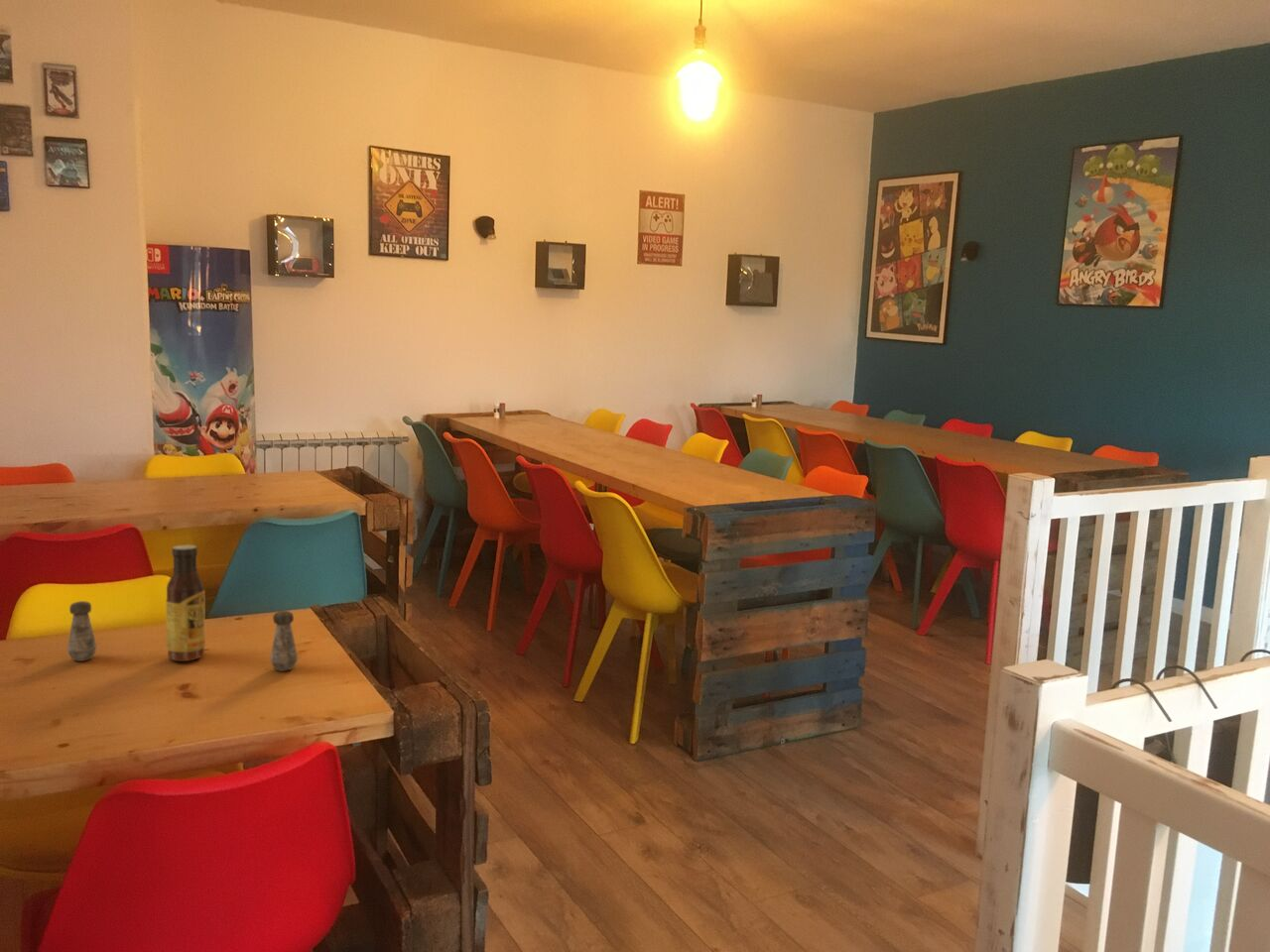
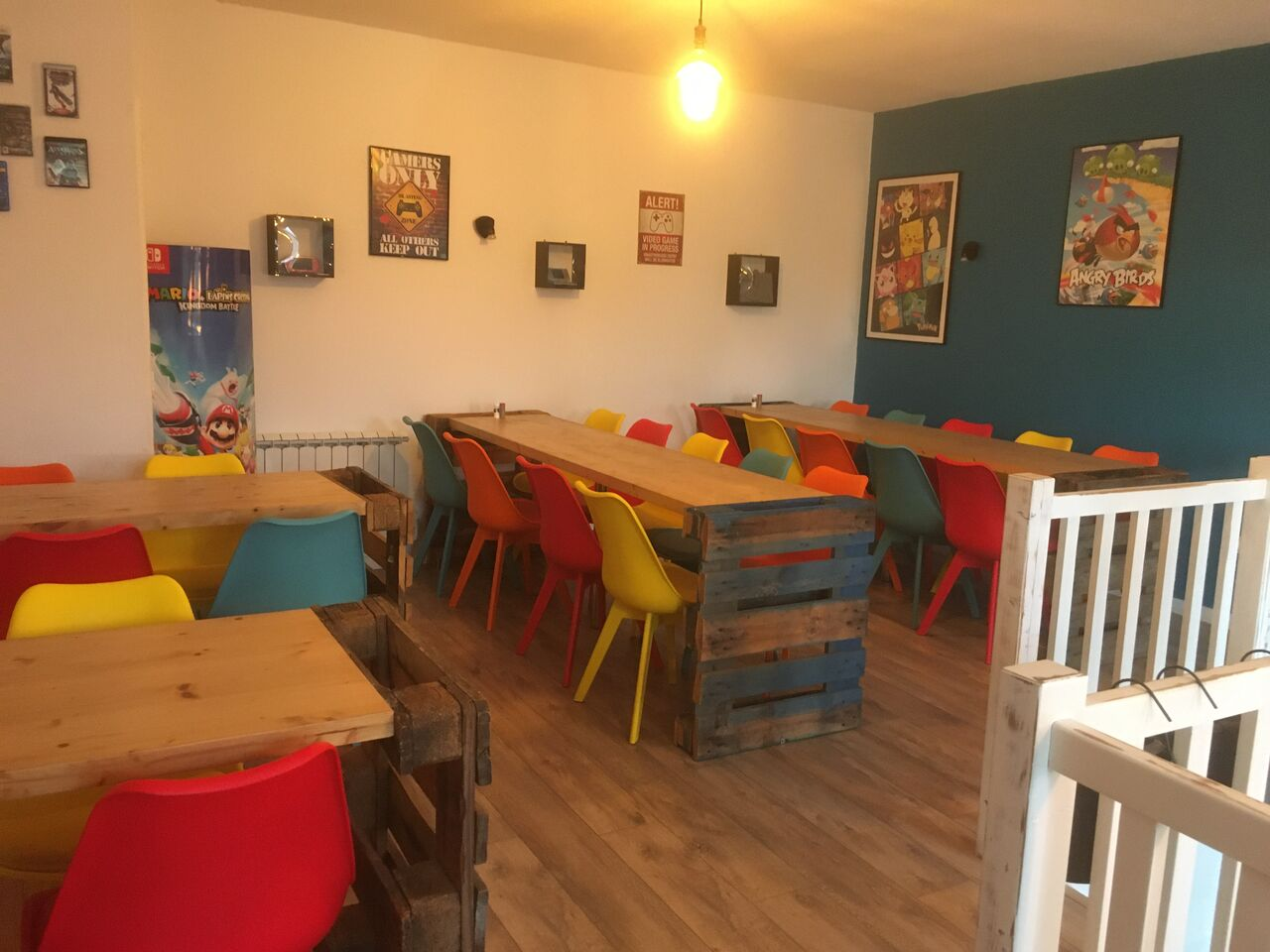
- sauce bottle (185, 602)
- salt shaker (81, 630)
- salt shaker (284, 640)
